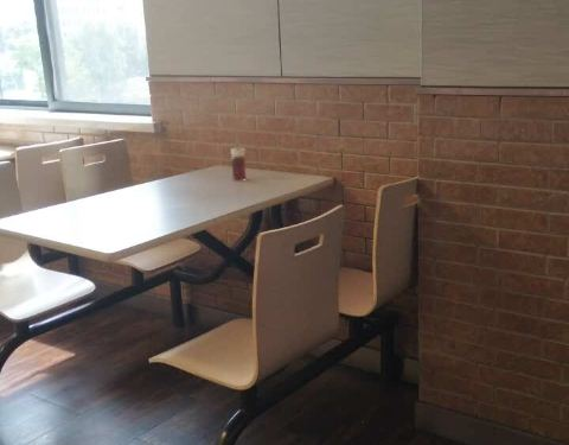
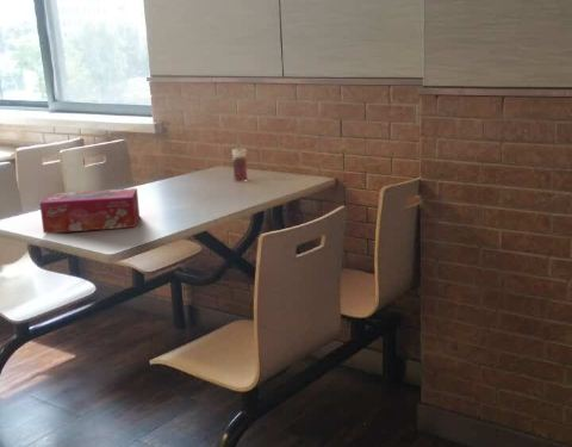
+ tissue box (92, 210)
